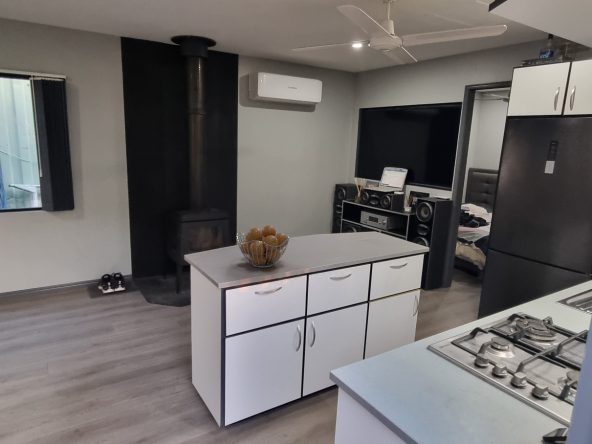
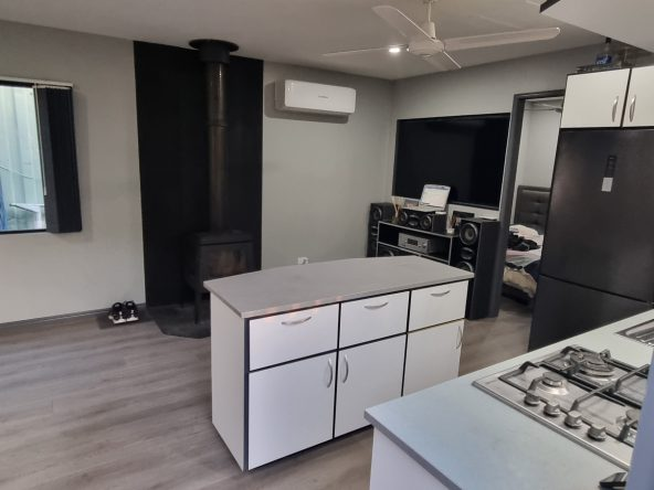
- fruit basket (262, 245)
